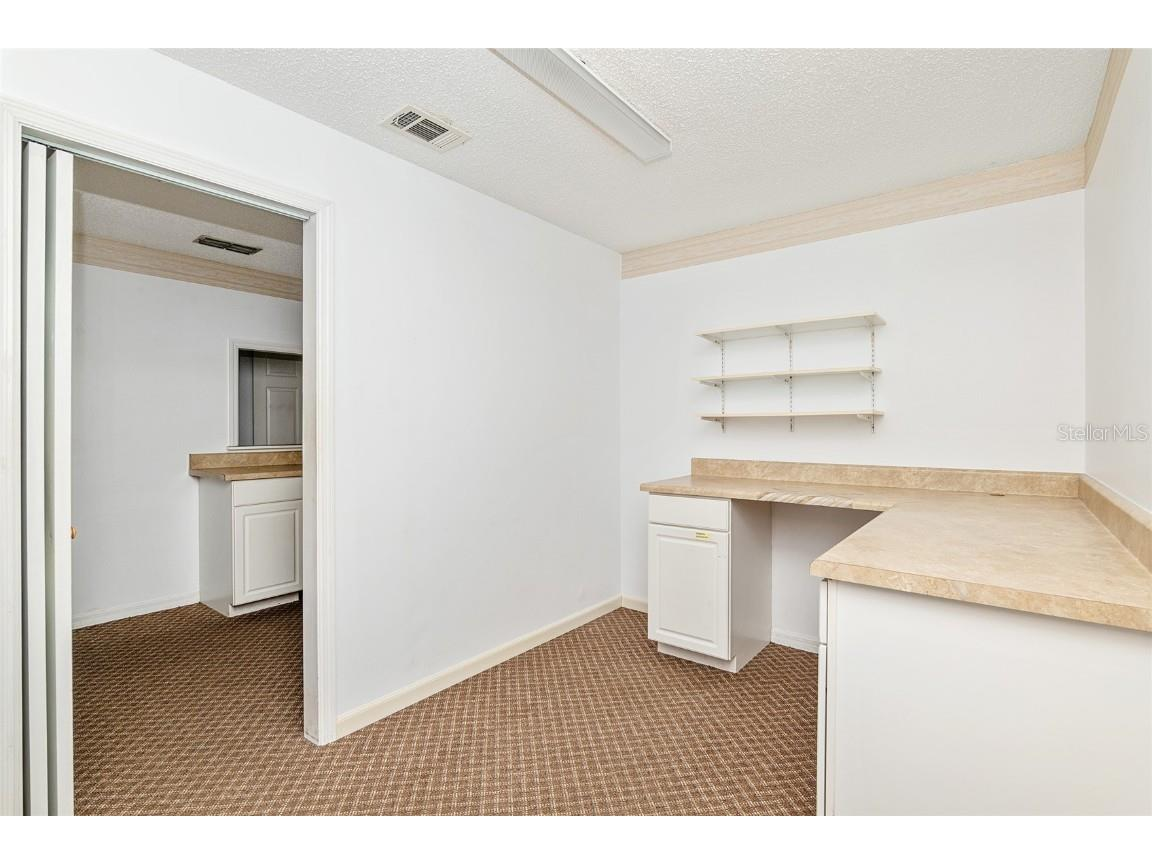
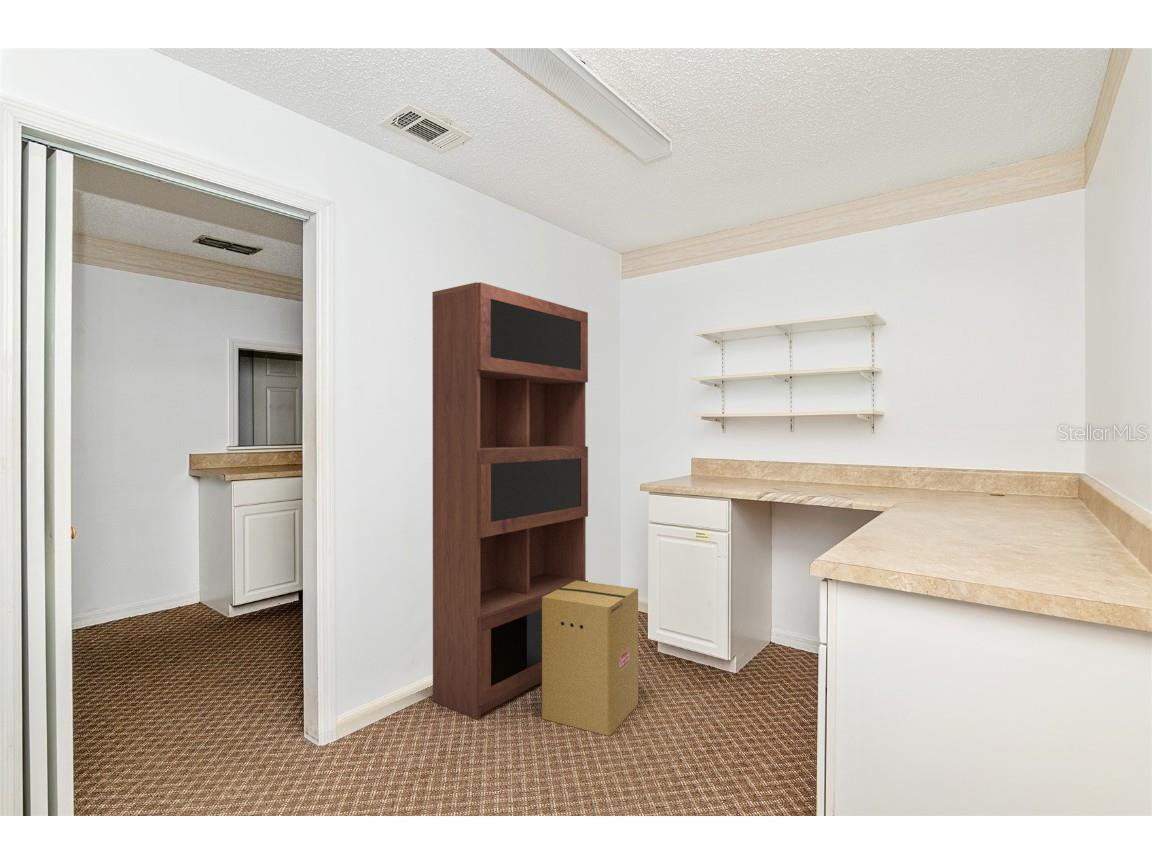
+ bookcase (516, 491)
+ cardboard box (591, 651)
